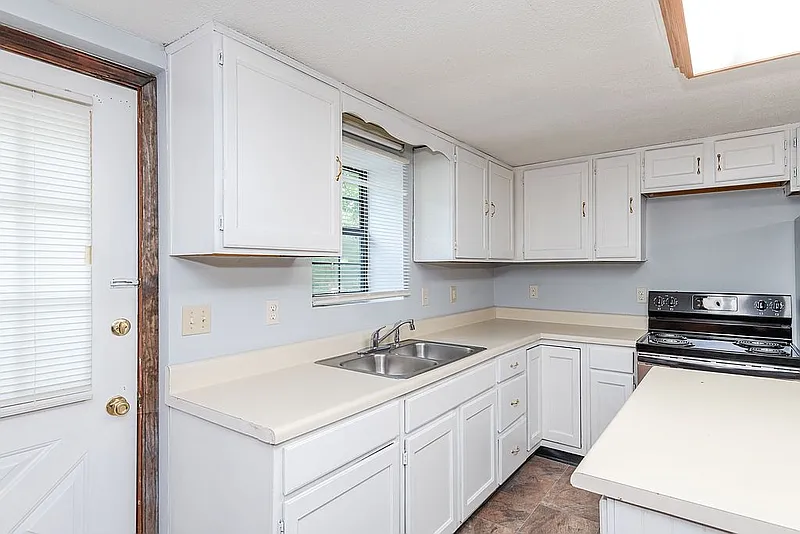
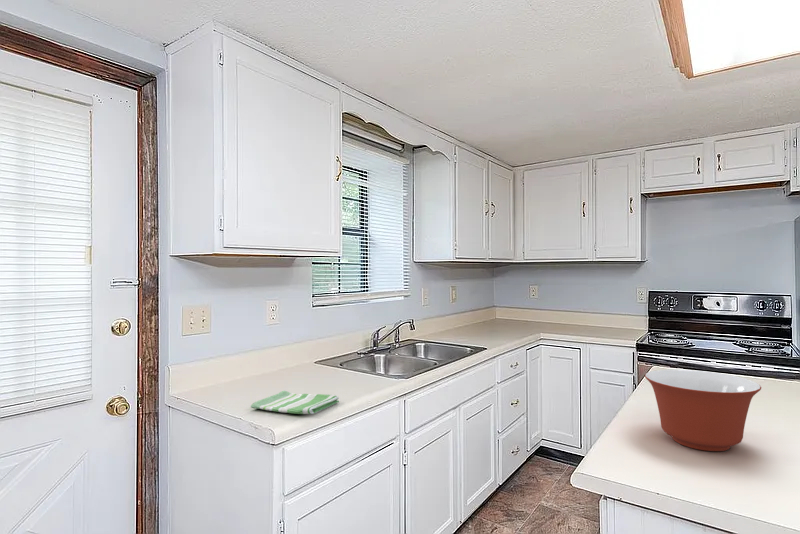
+ dish towel (296, 401)
+ mixing bowl (700, 410)
